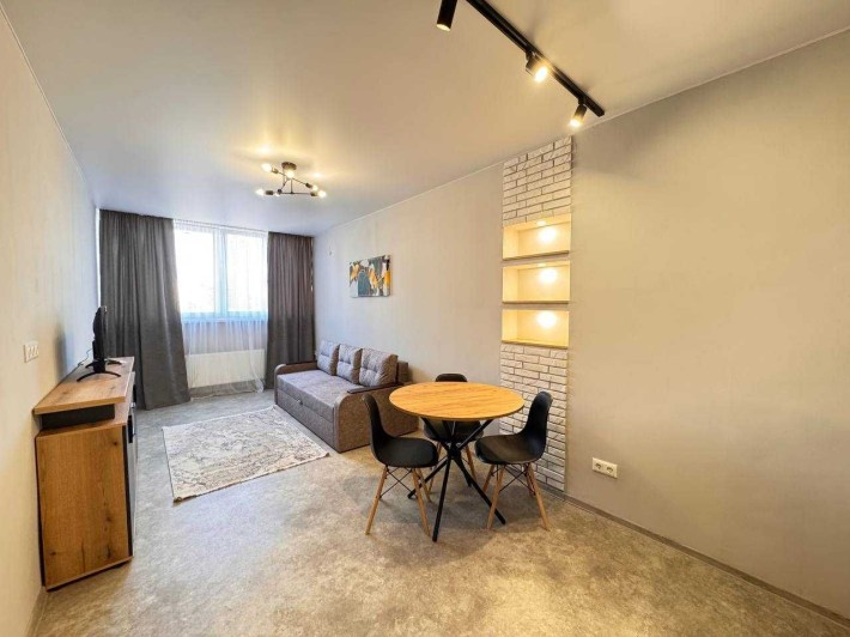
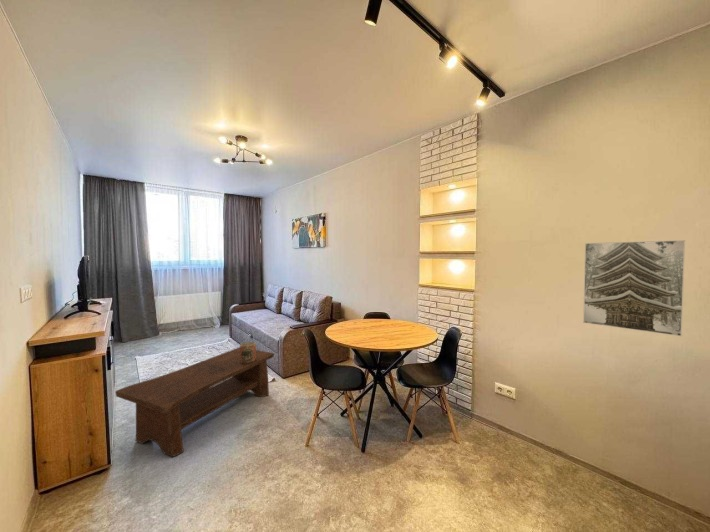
+ decorative container (247, 352)
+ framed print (629, 285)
+ coffee table (210, 392)
